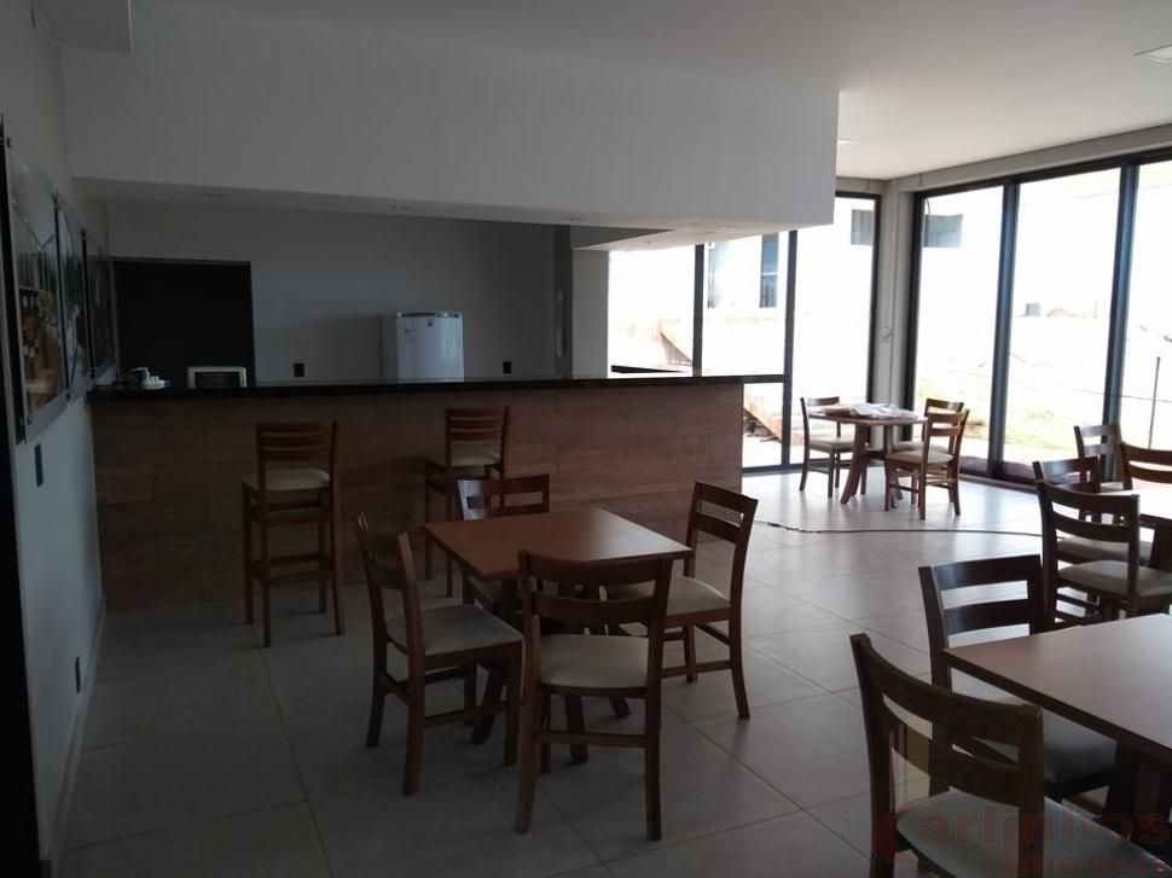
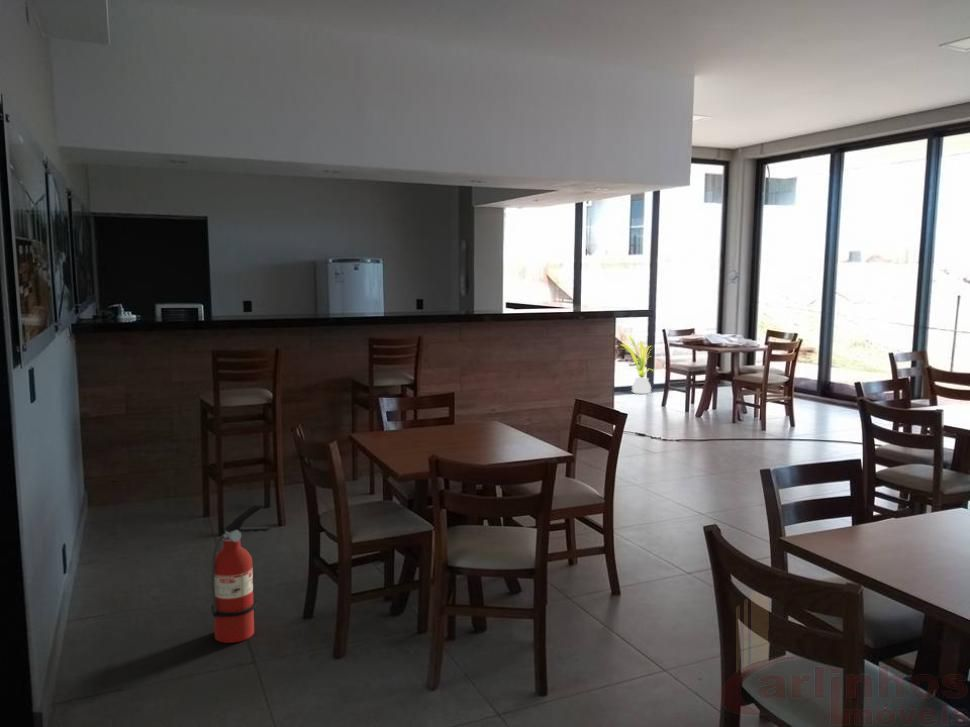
+ fire extinguisher (240, 571)
+ house plant (639, 363)
